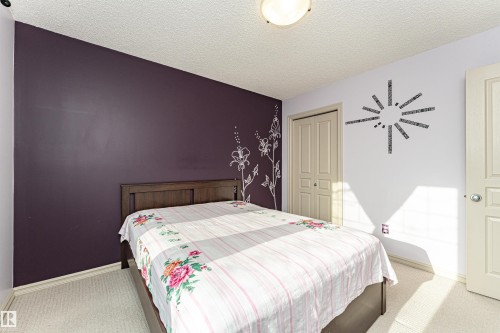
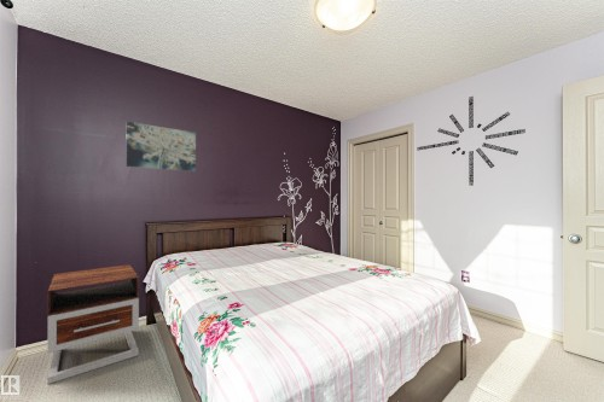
+ wall art (163, 147)
+ nightstand (95, 314)
